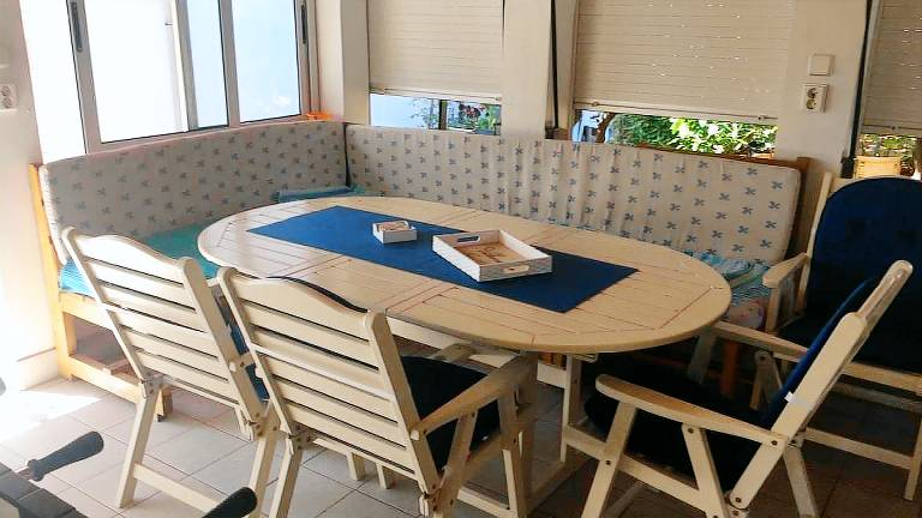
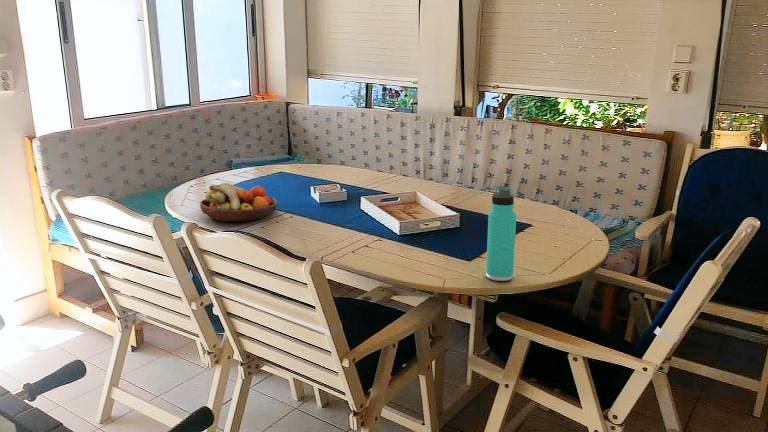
+ thermos bottle (501, 233)
+ fruit bowl (238, 199)
